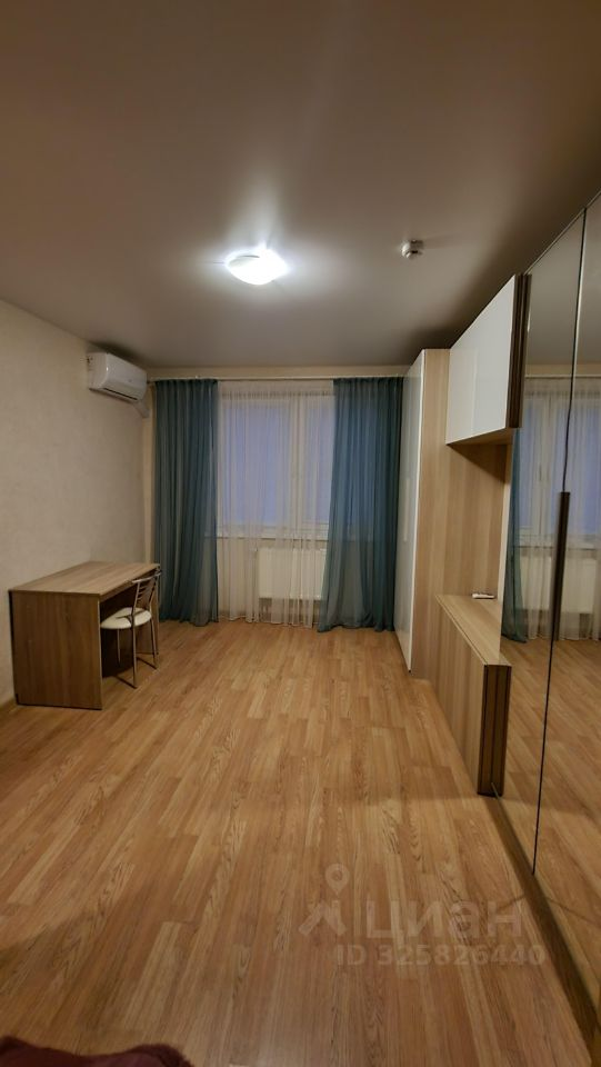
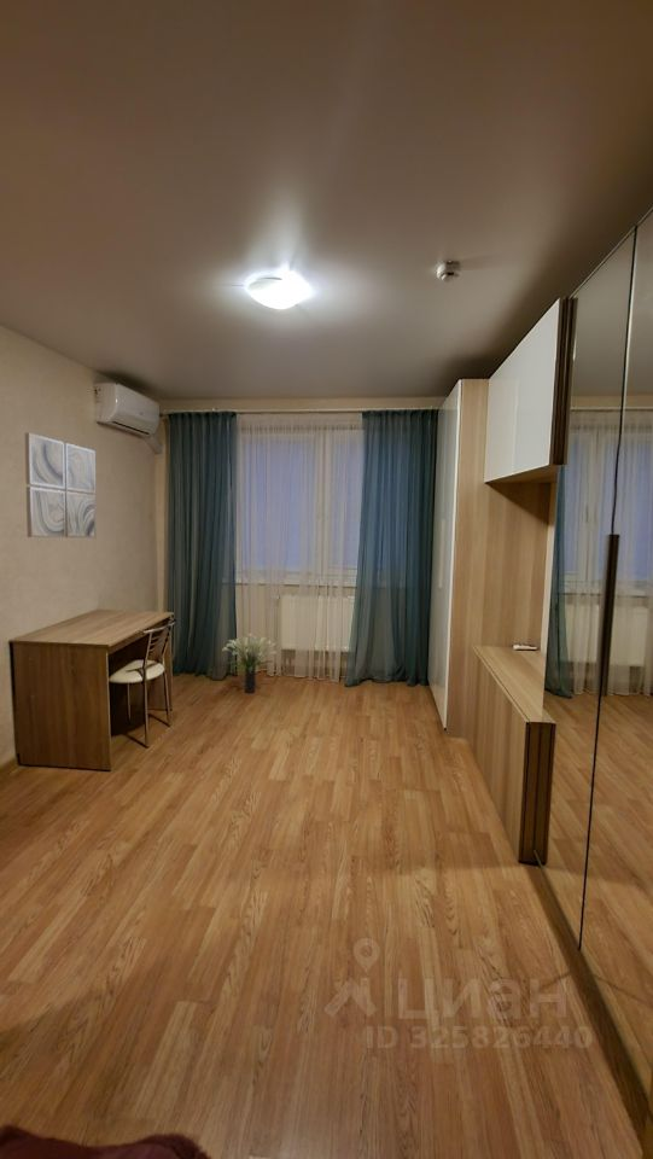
+ wall art (63, 491)
+ potted plant (251, 662)
